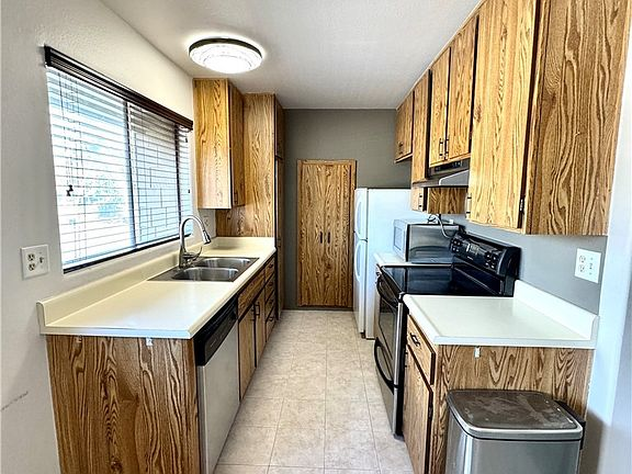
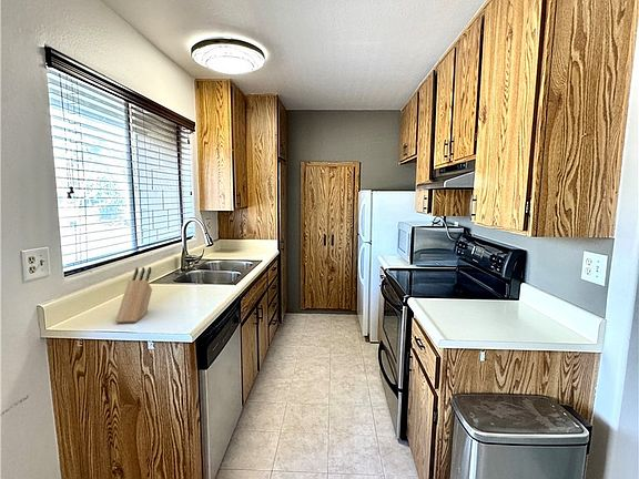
+ knife block (135, 292)
